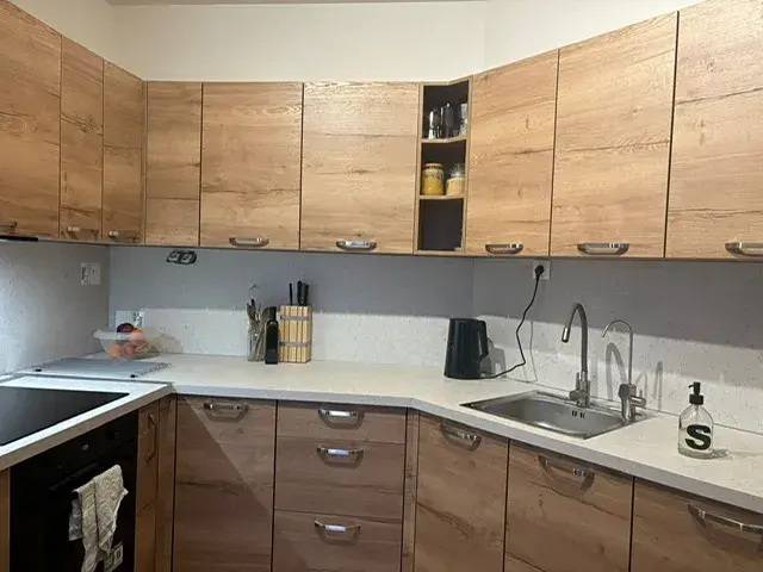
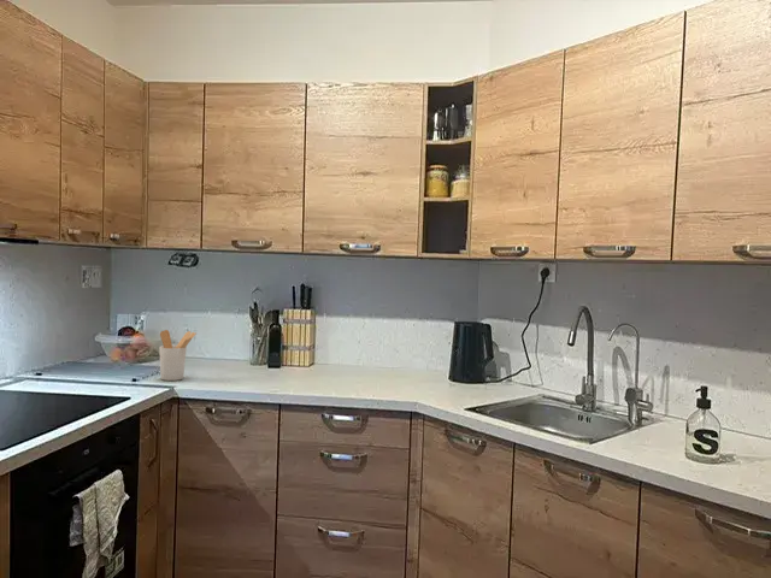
+ utensil holder (178, 354)
